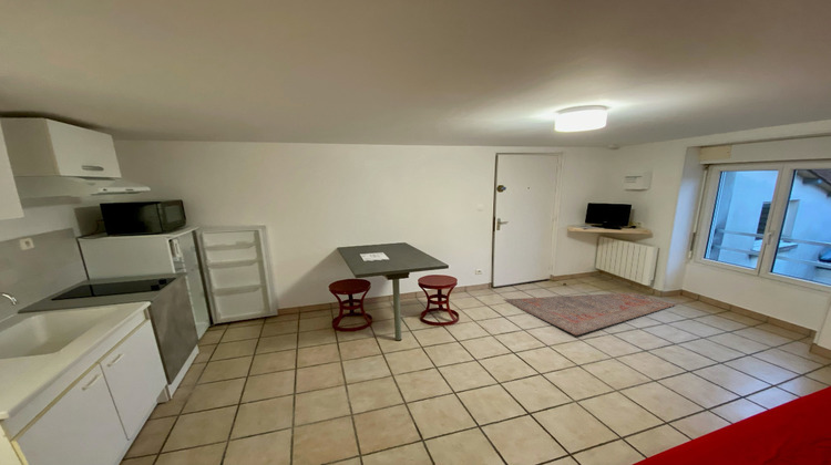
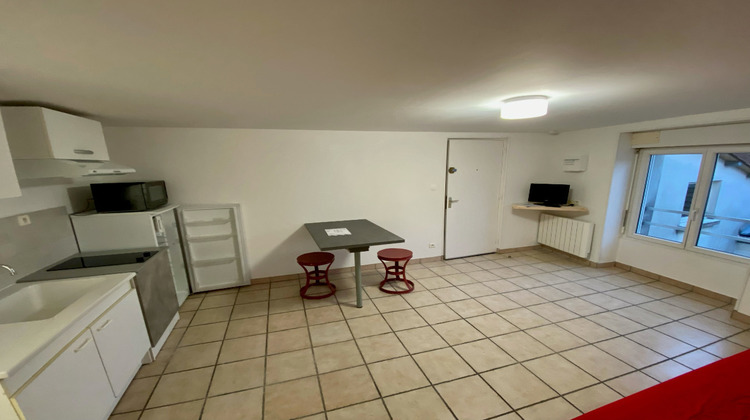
- rug (582, 300)
